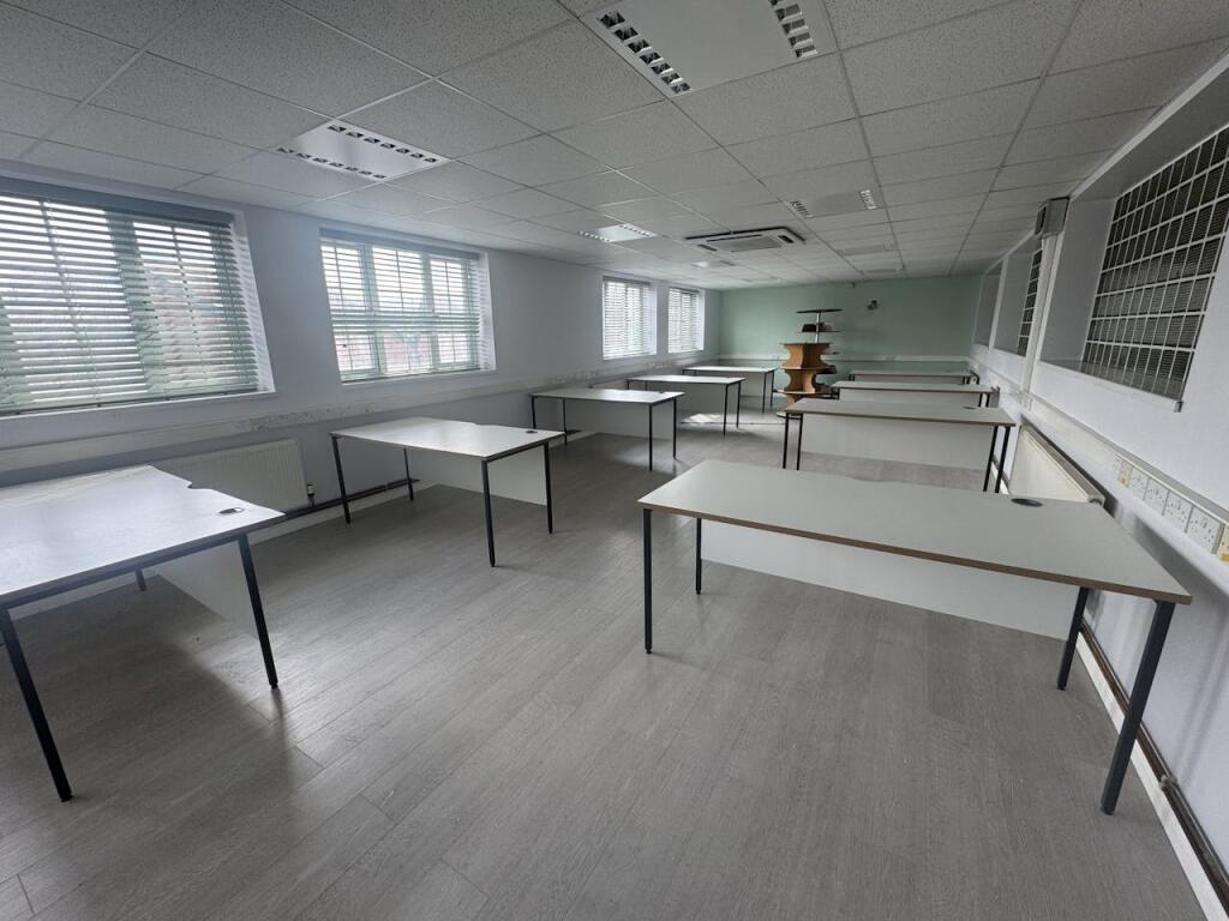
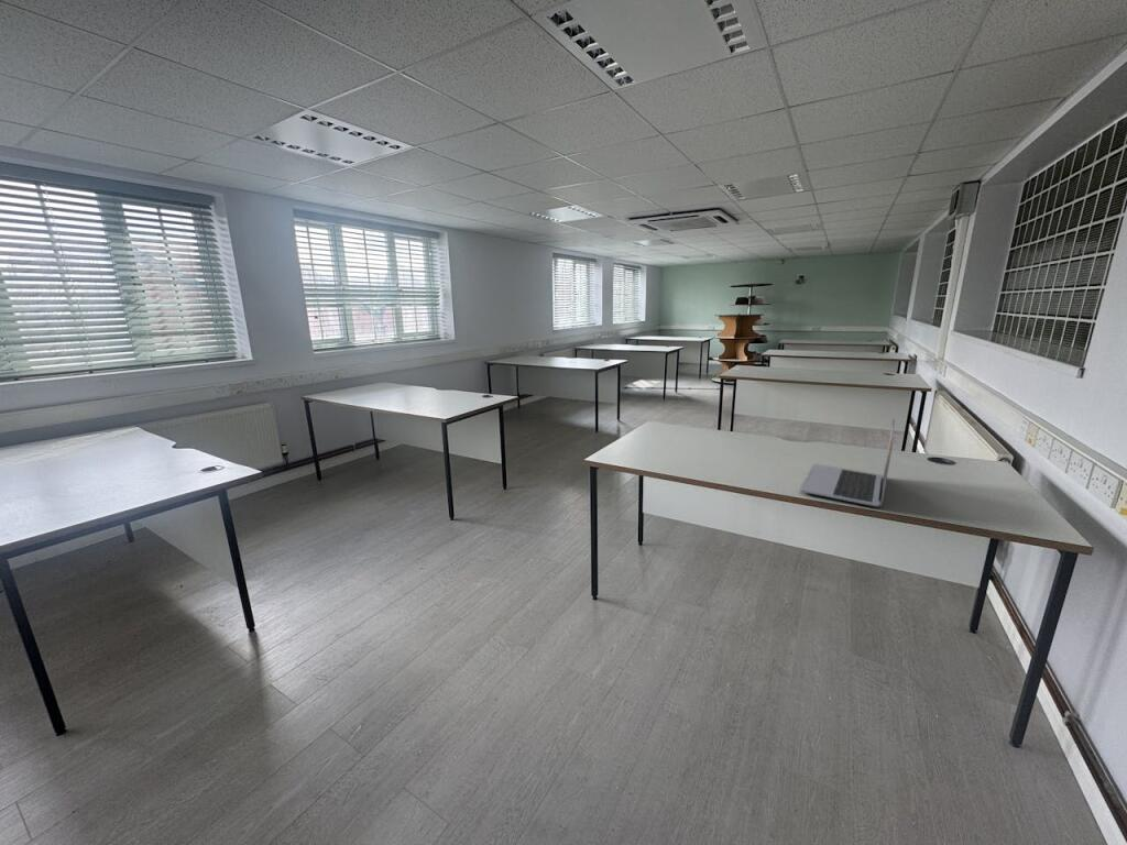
+ laptop (847, 469)
